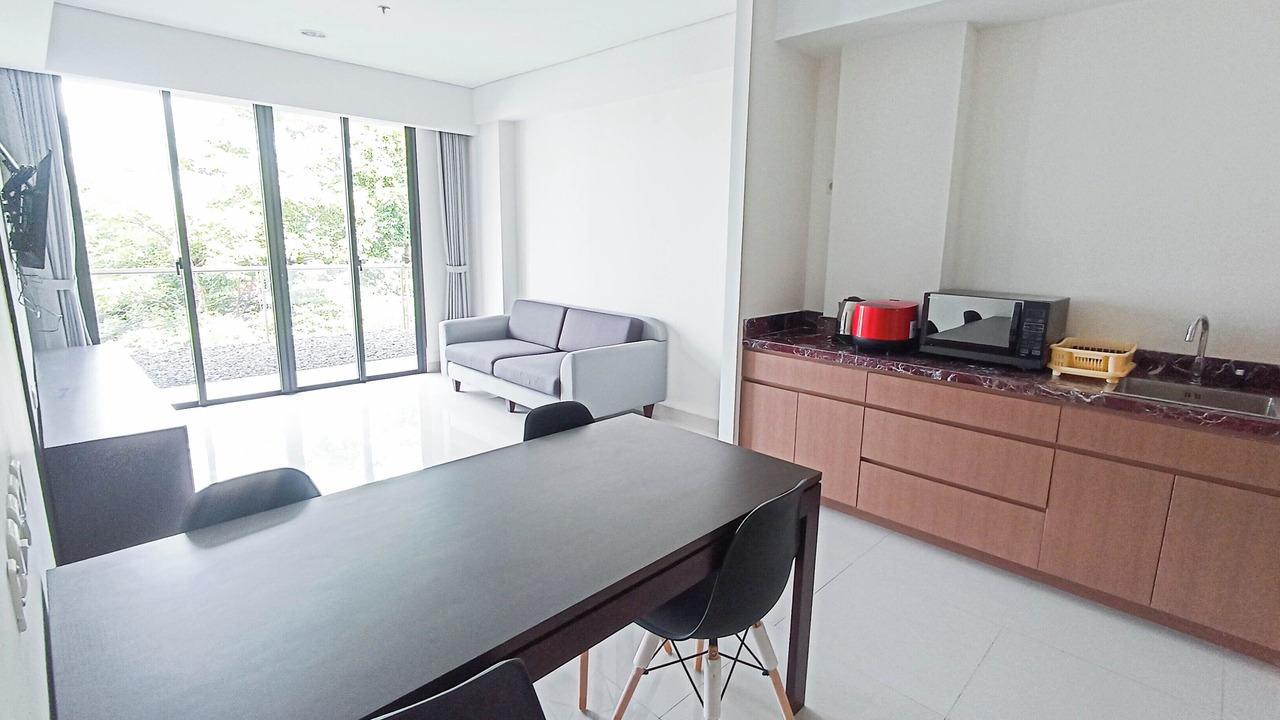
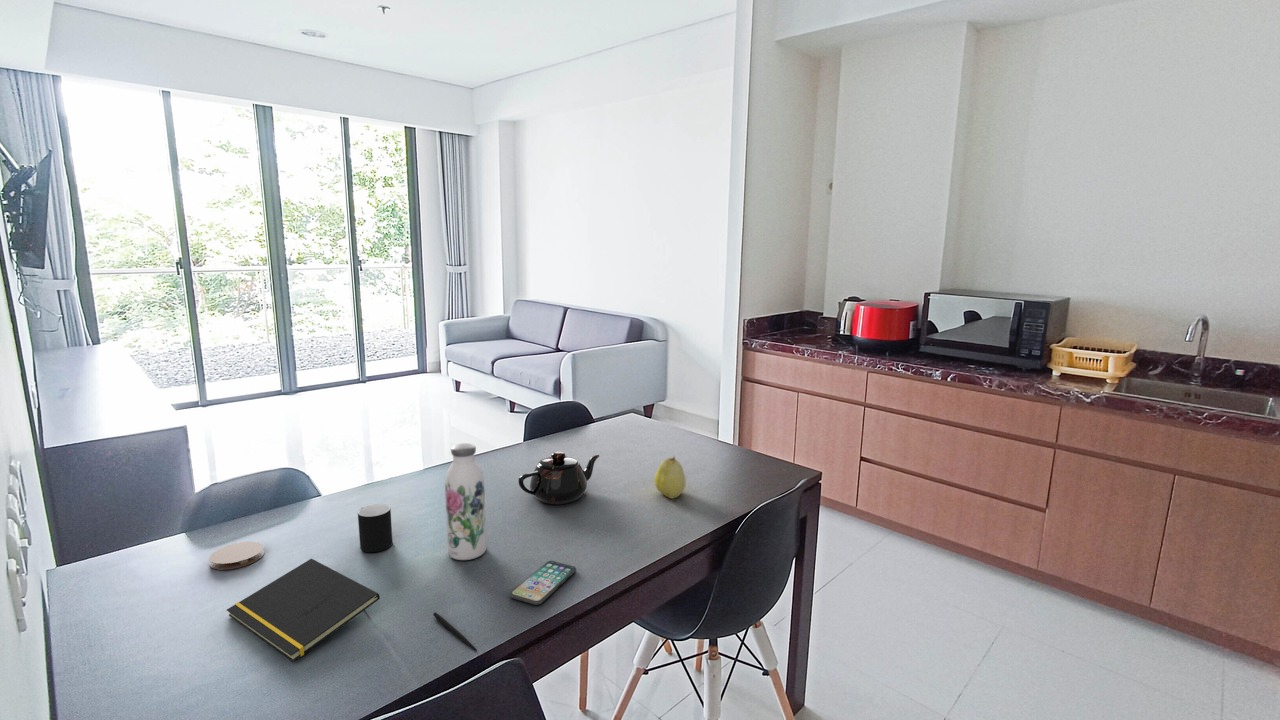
+ teapot (561, 474)
+ notepad (303, 604)
+ fruit (669, 475)
+ water bottle (465, 499)
+ cup (372, 525)
+ smartphone (544, 581)
+ pen (454, 631)
+ coaster (237, 555)
